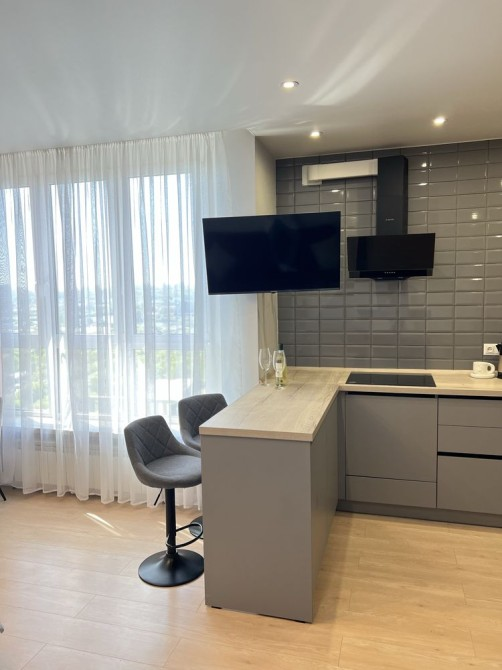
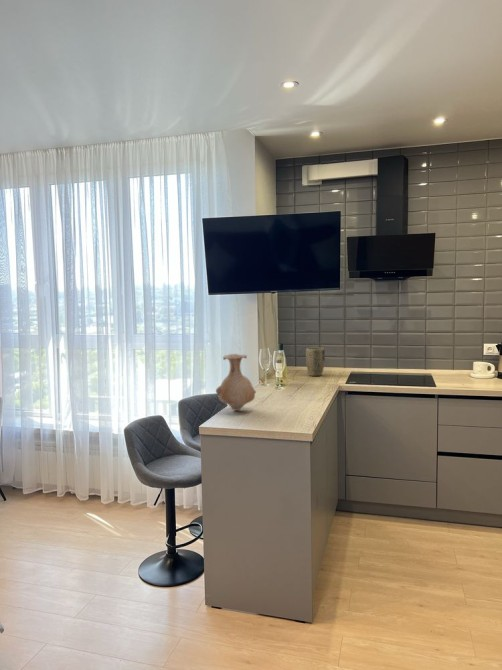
+ vase (235, 382)
+ plant pot (315, 361)
